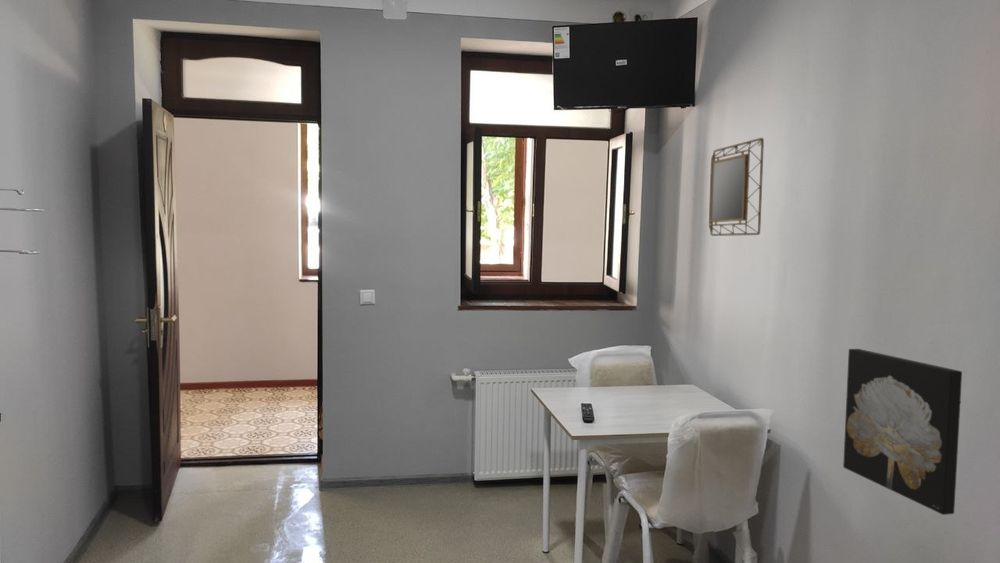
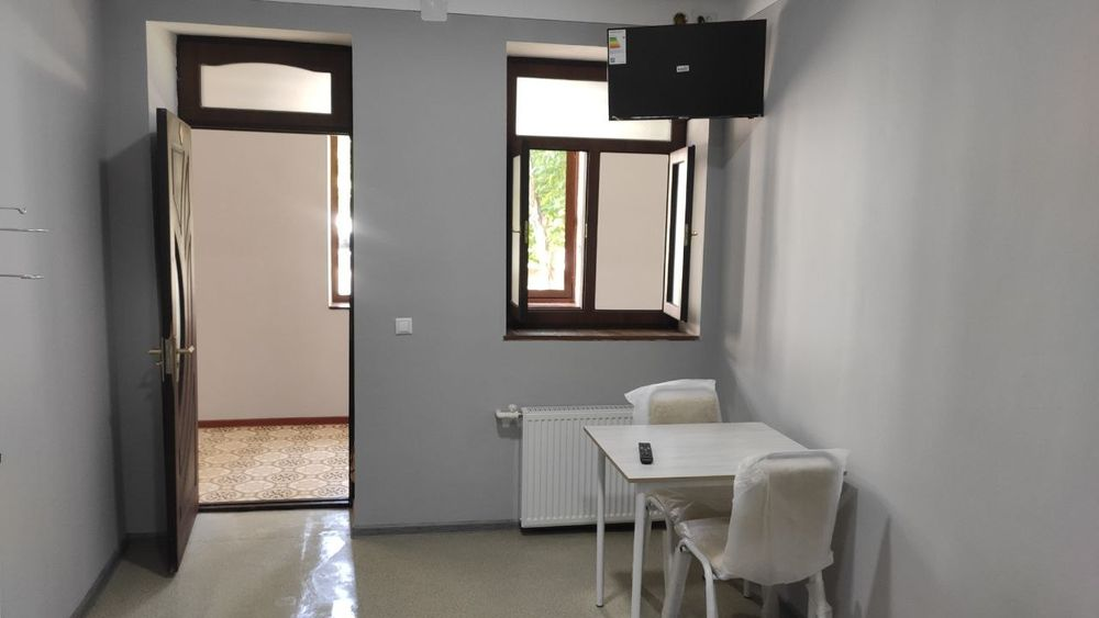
- wall art (897, 424)
- home mirror (731, 189)
